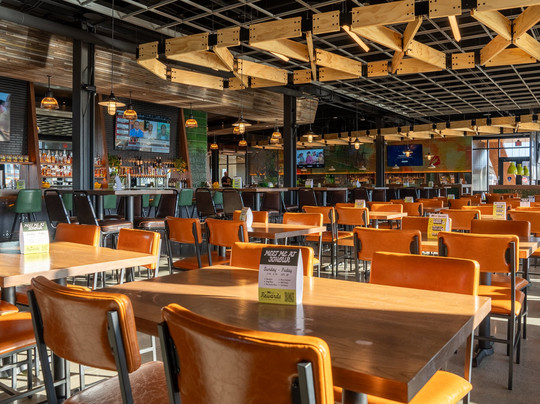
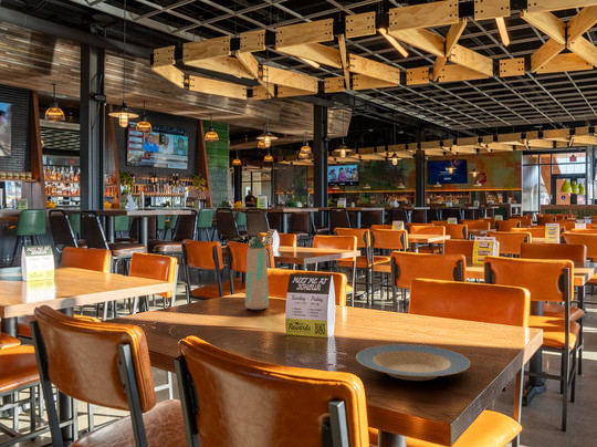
+ plate (411, 365)
+ water bottle (256, 272)
